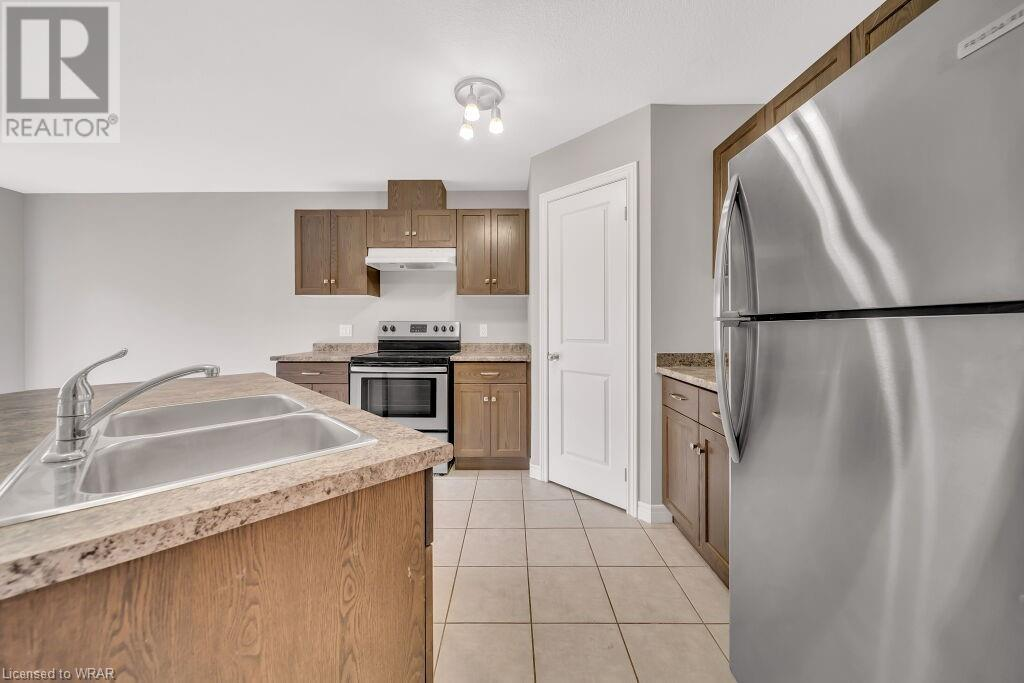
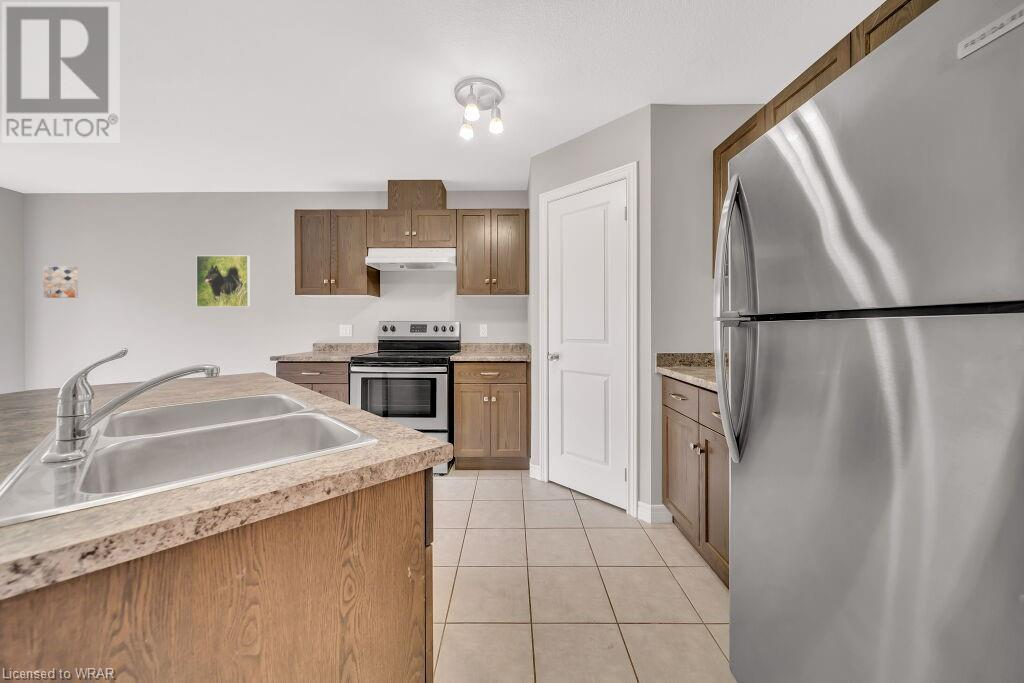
+ wall art (60, 282)
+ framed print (223, 281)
